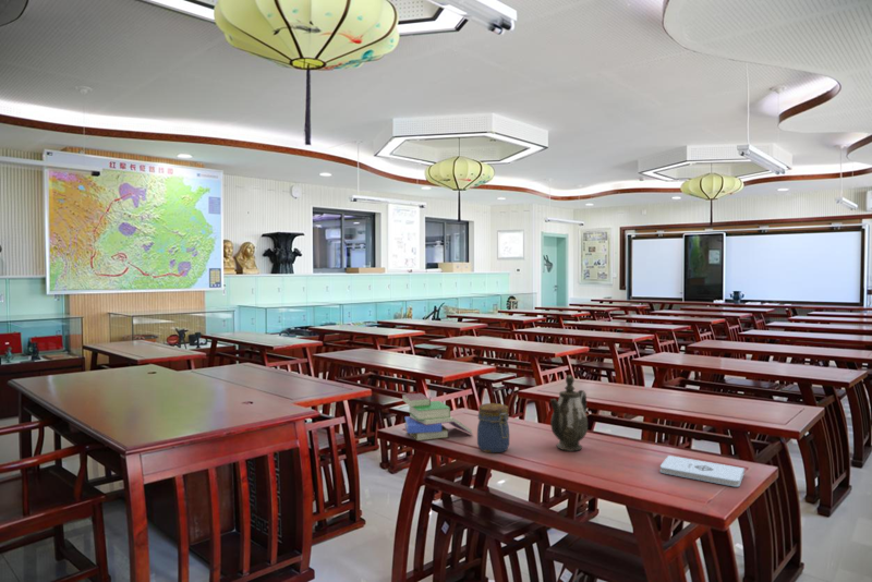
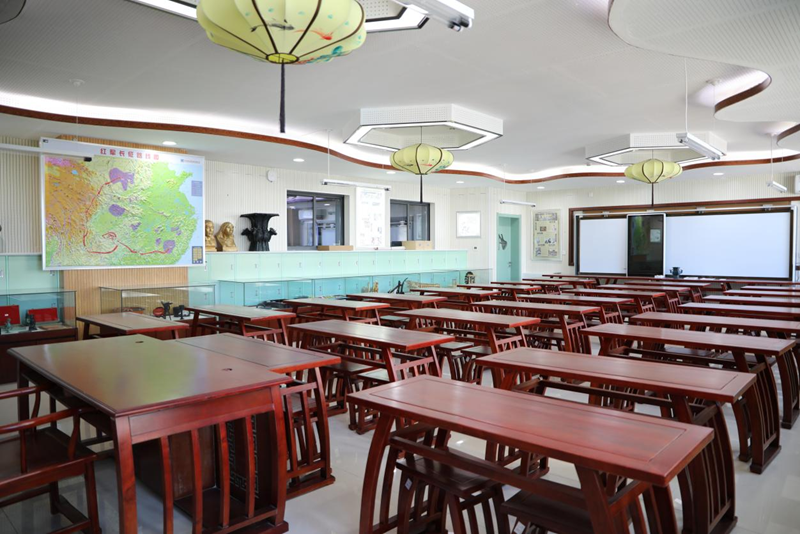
- teapot (568, 411)
- jar (494, 427)
- notepad (701, 470)
- book (434, 415)
